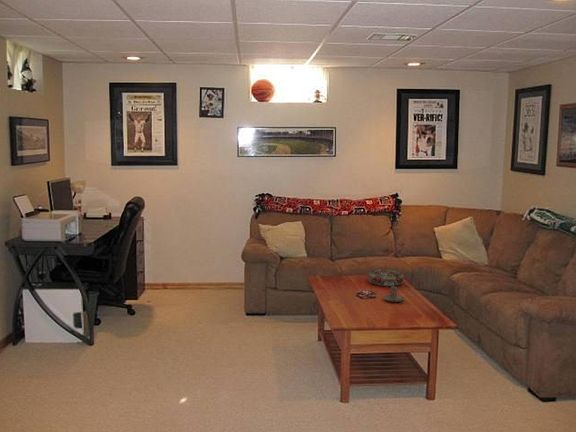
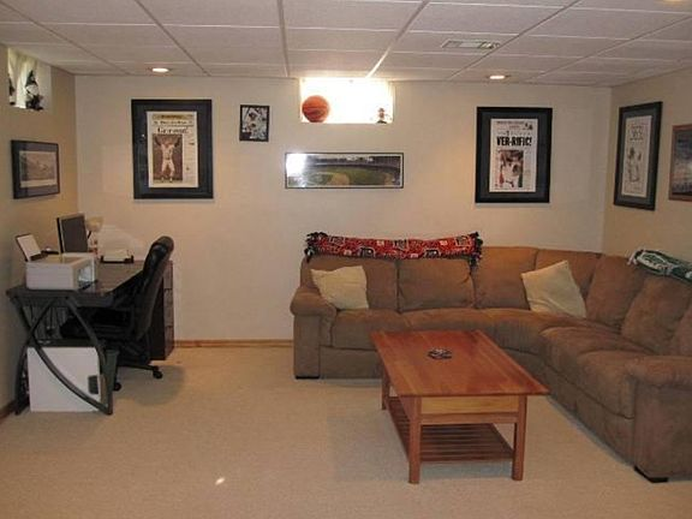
- decorative bowl (385, 277)
- candle holder (393, 294)
